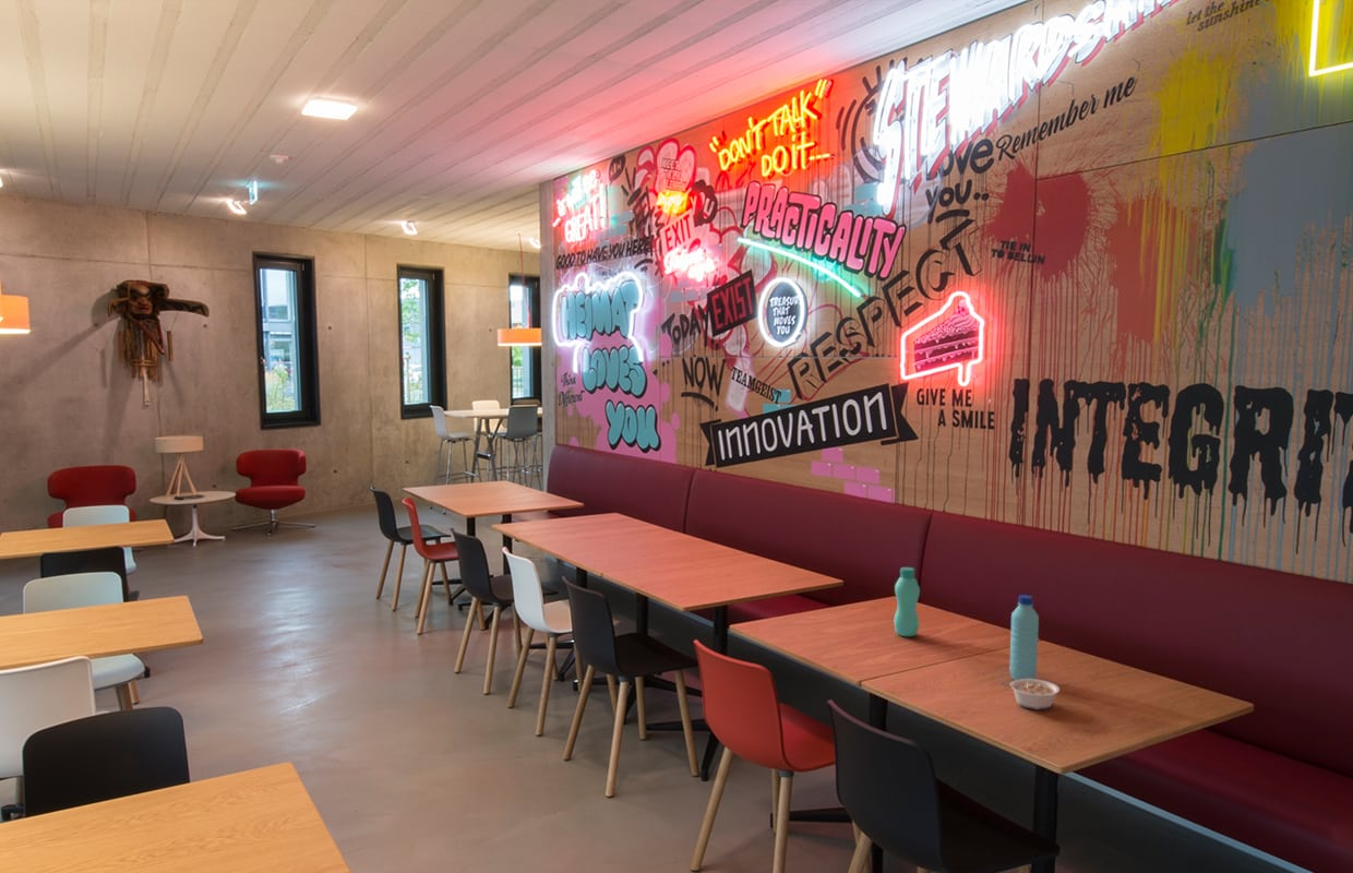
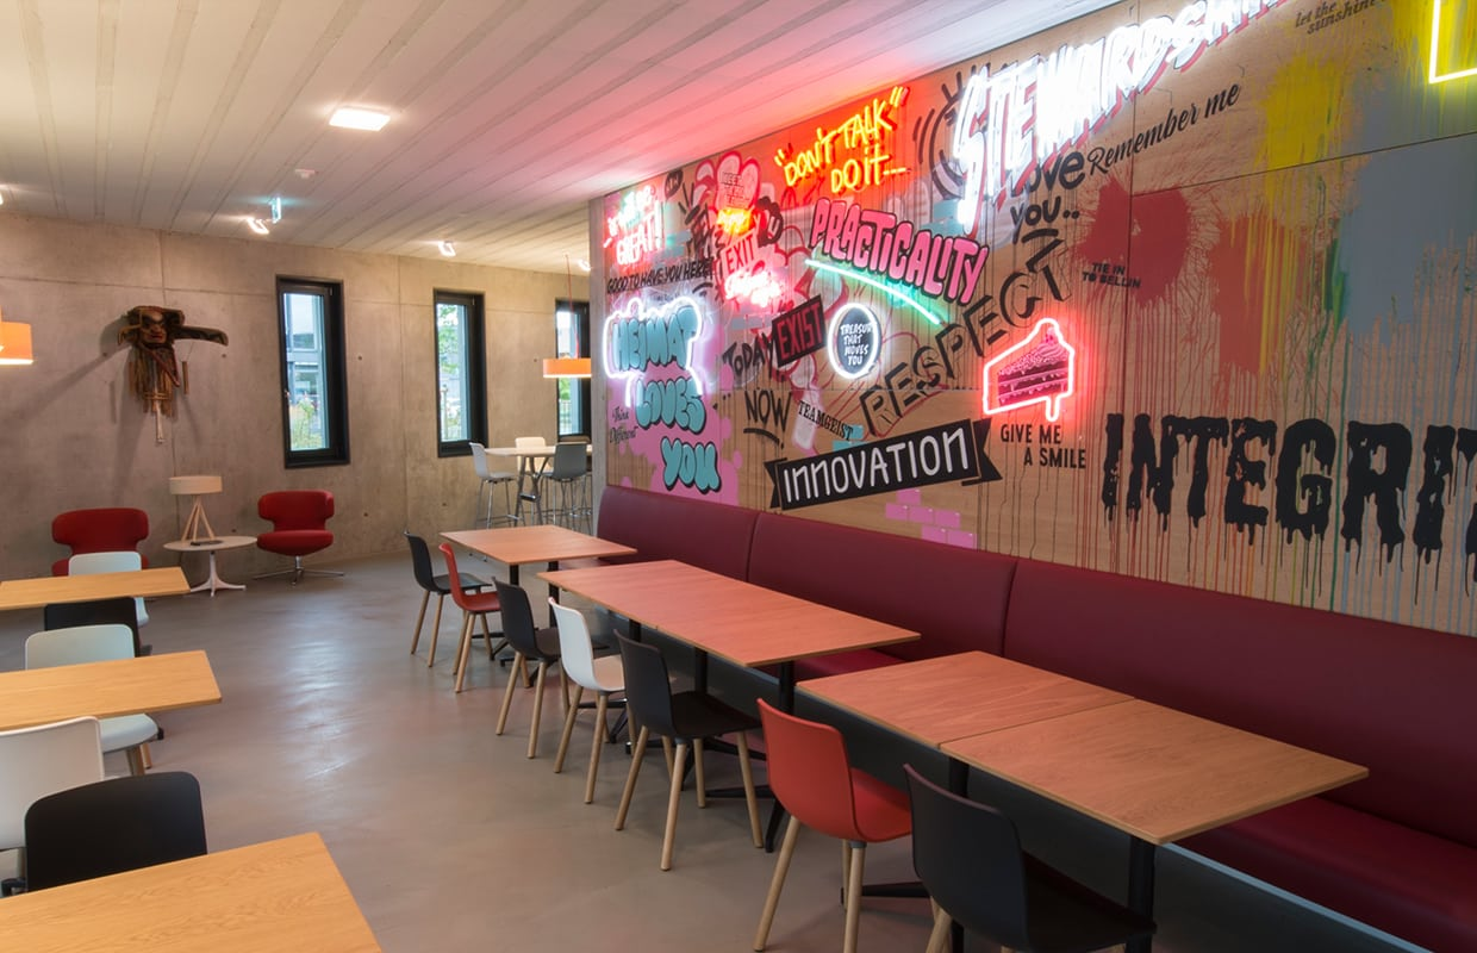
- legume (1032, 693)
- bottle (907, 601)
- water bottle (1023, 637)
